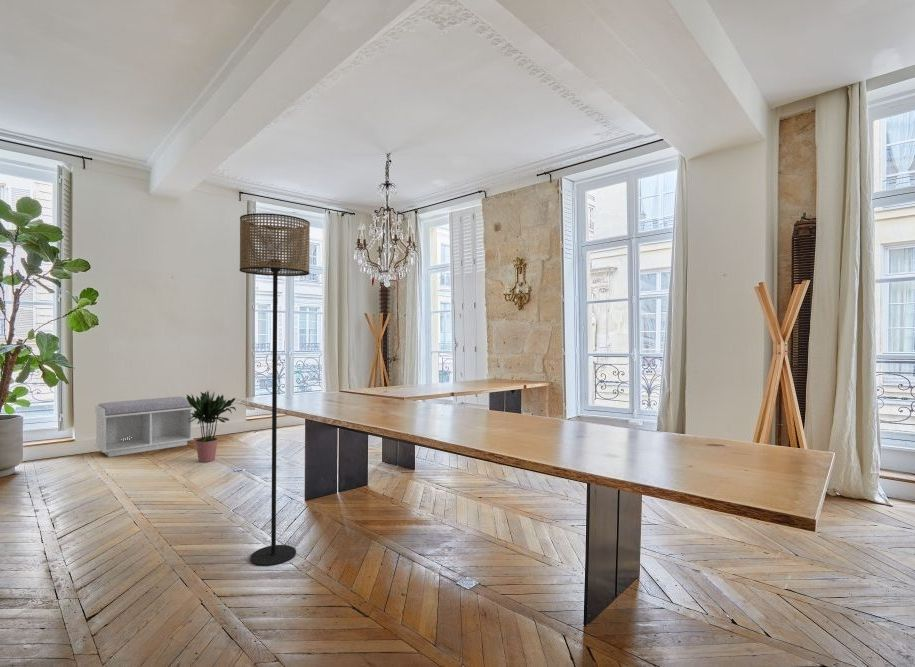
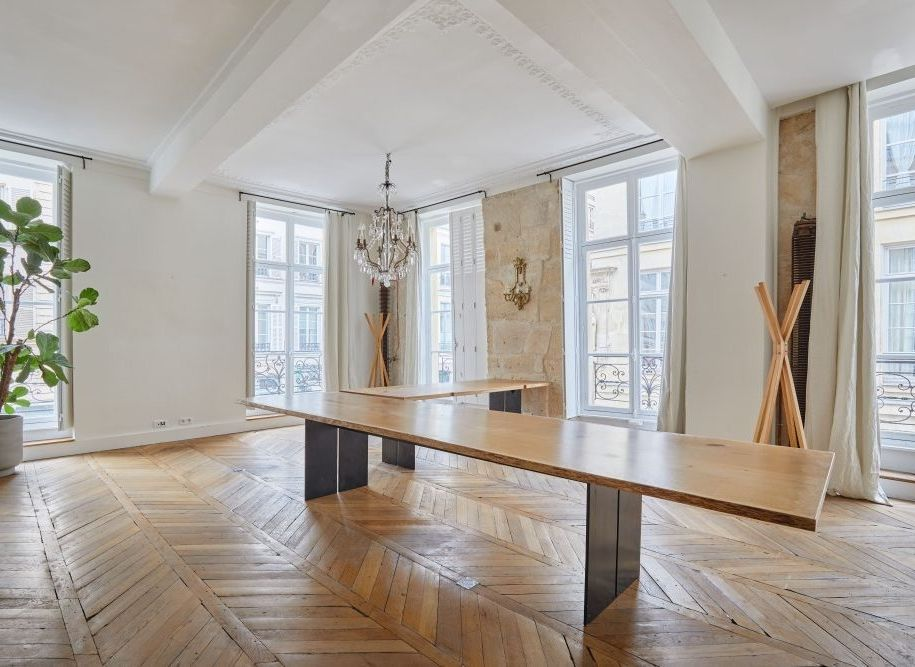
- potted plant (212, 425)
- floor lamp (274, 388)
- bench (146, 424)
